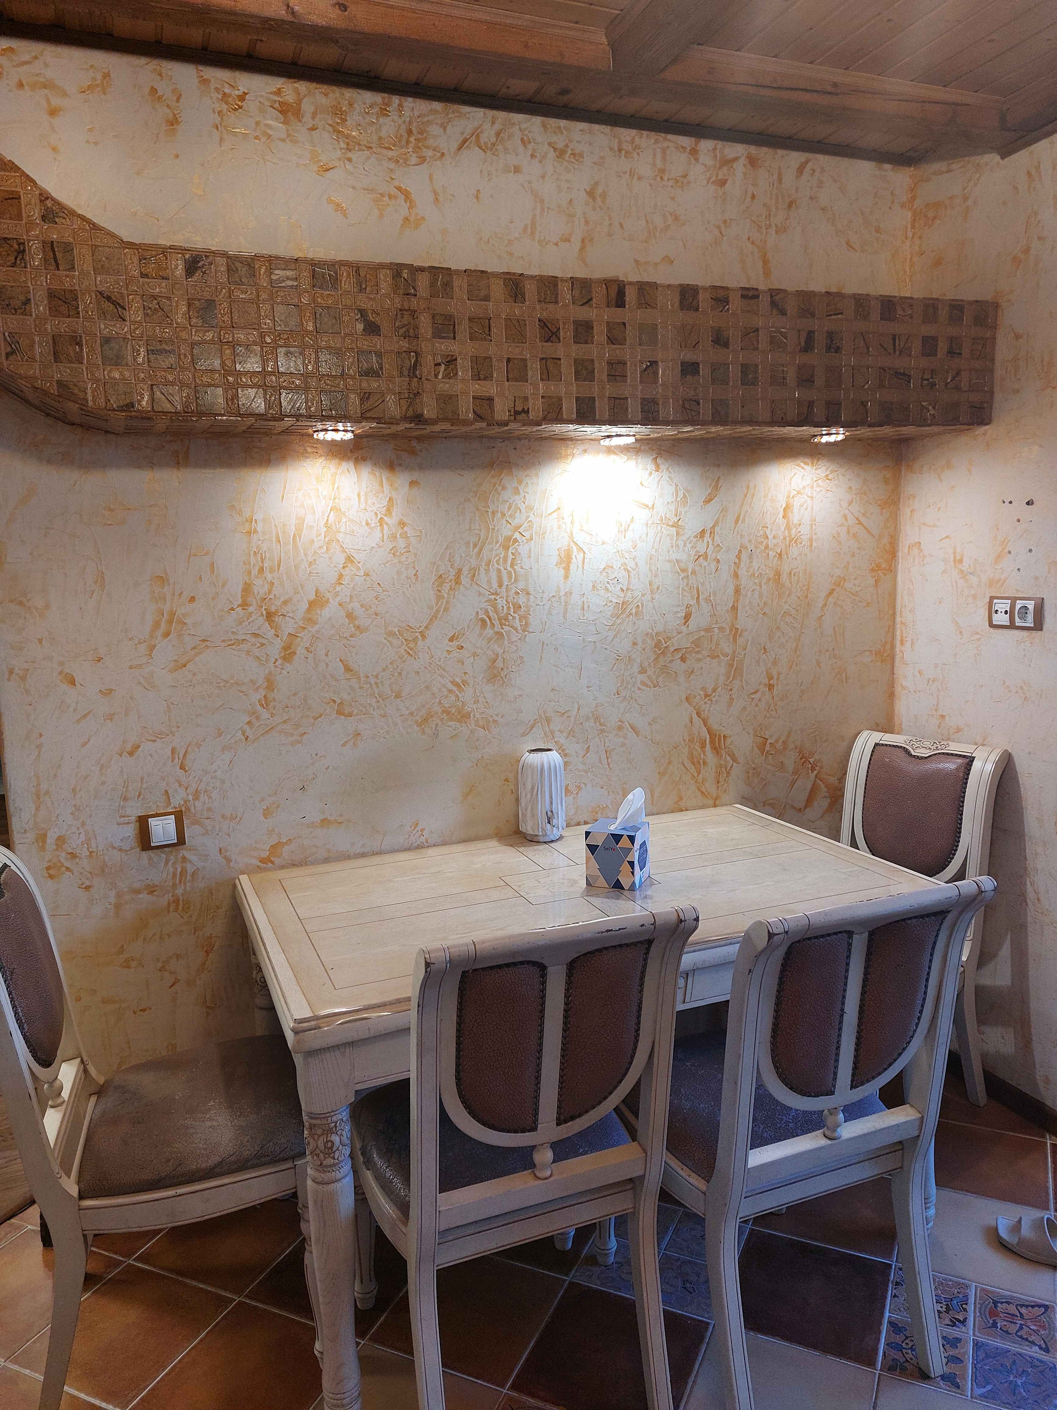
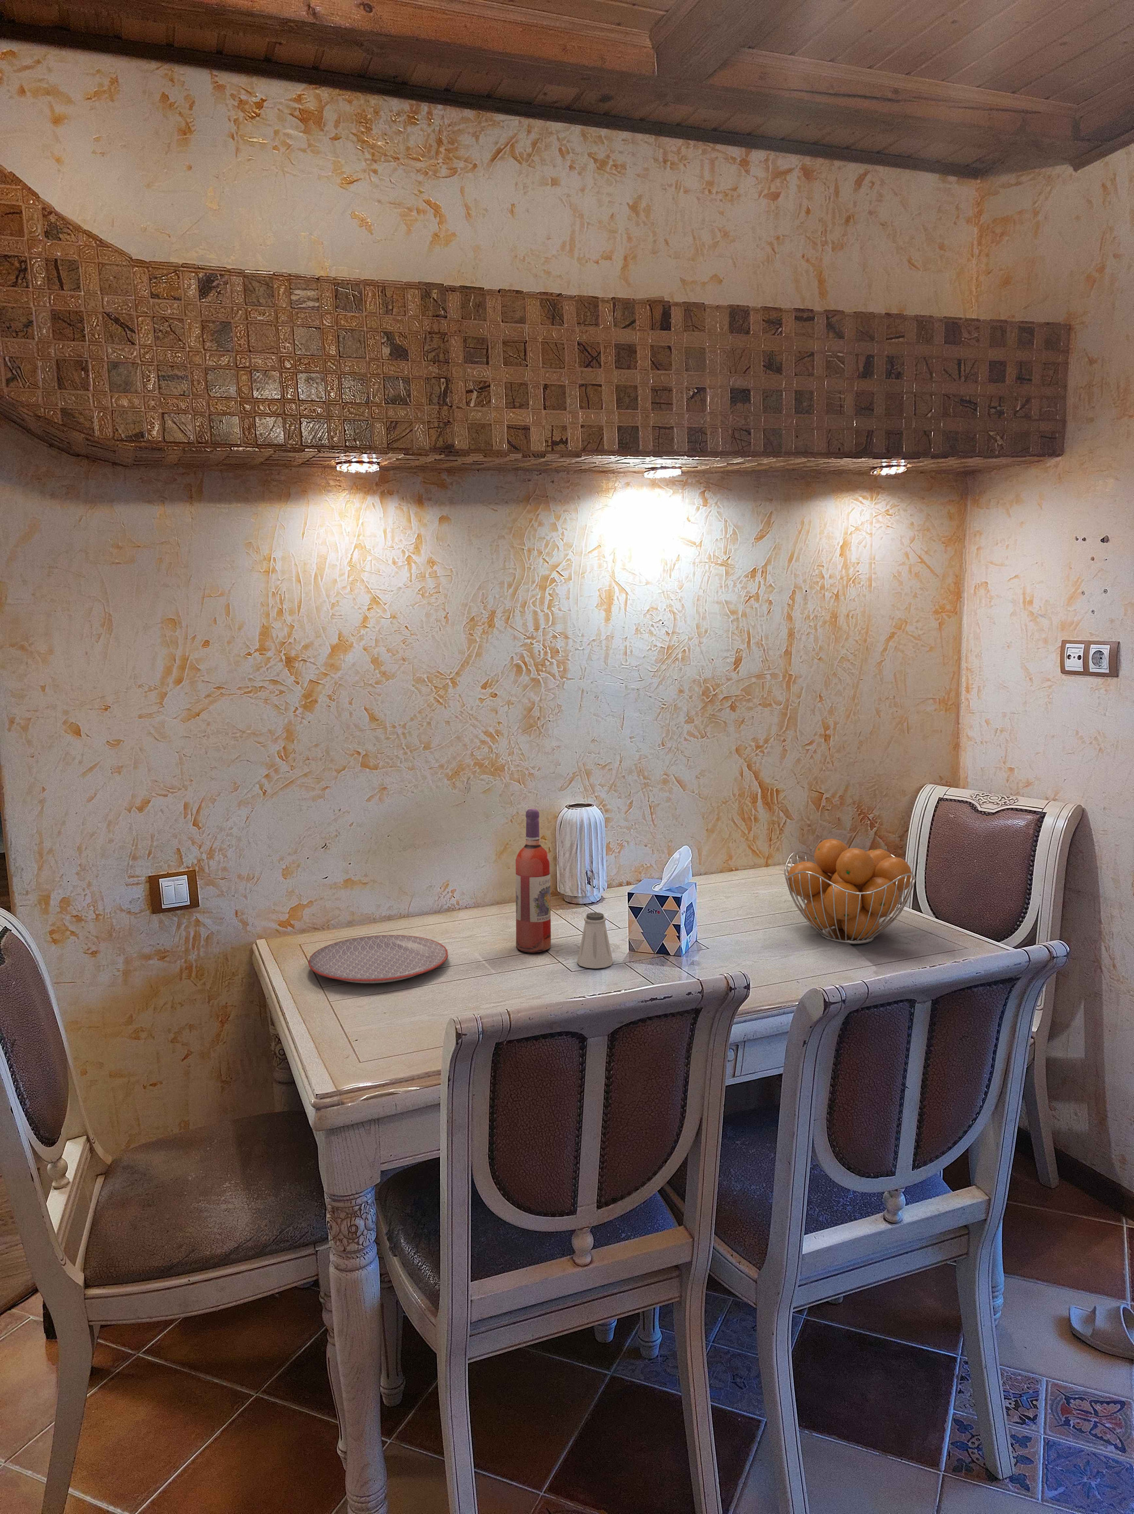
+ wine bottle (532, 880)
+ fruit basket (848, 891)
+ plate (379, 961)
+ saltshaker (594, 938)
